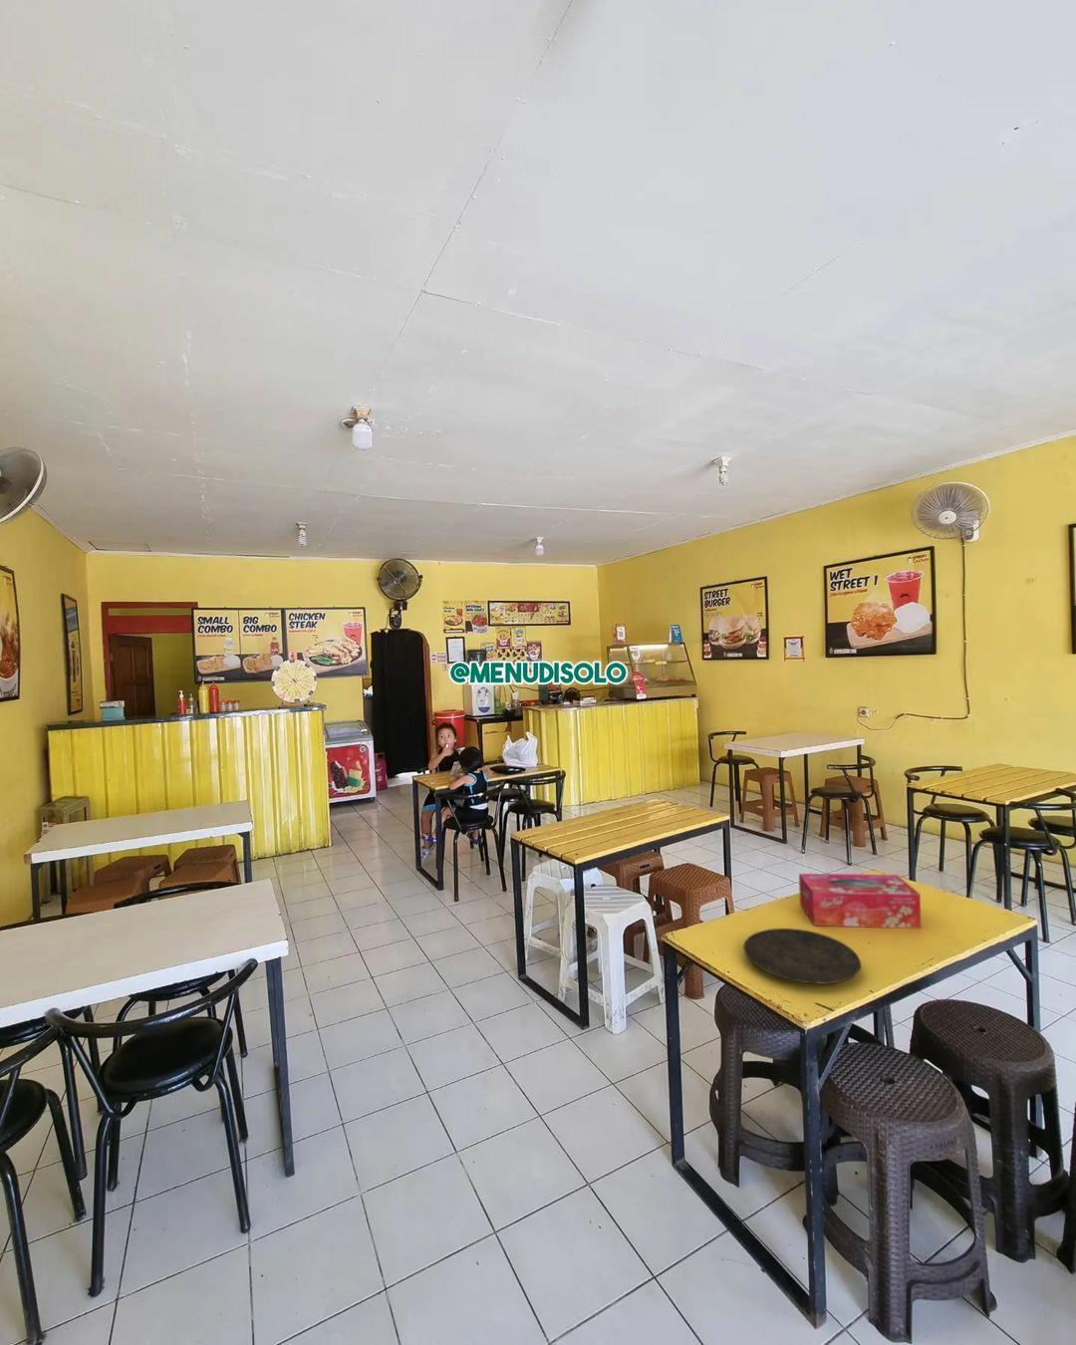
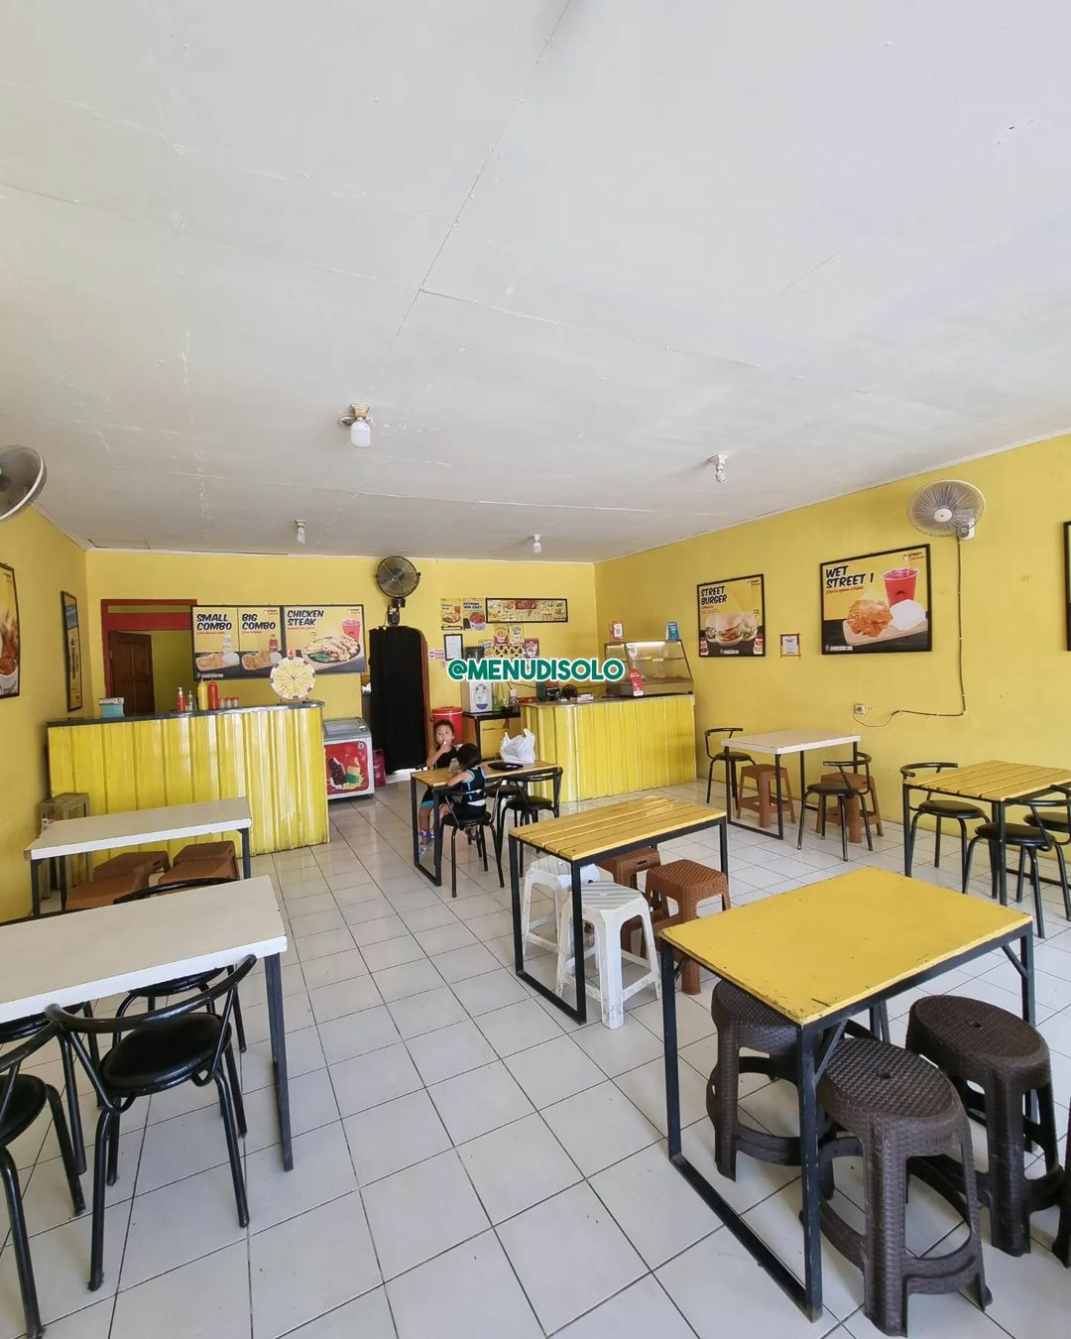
- tissue box (855, 898)
- plate (800, 957)
